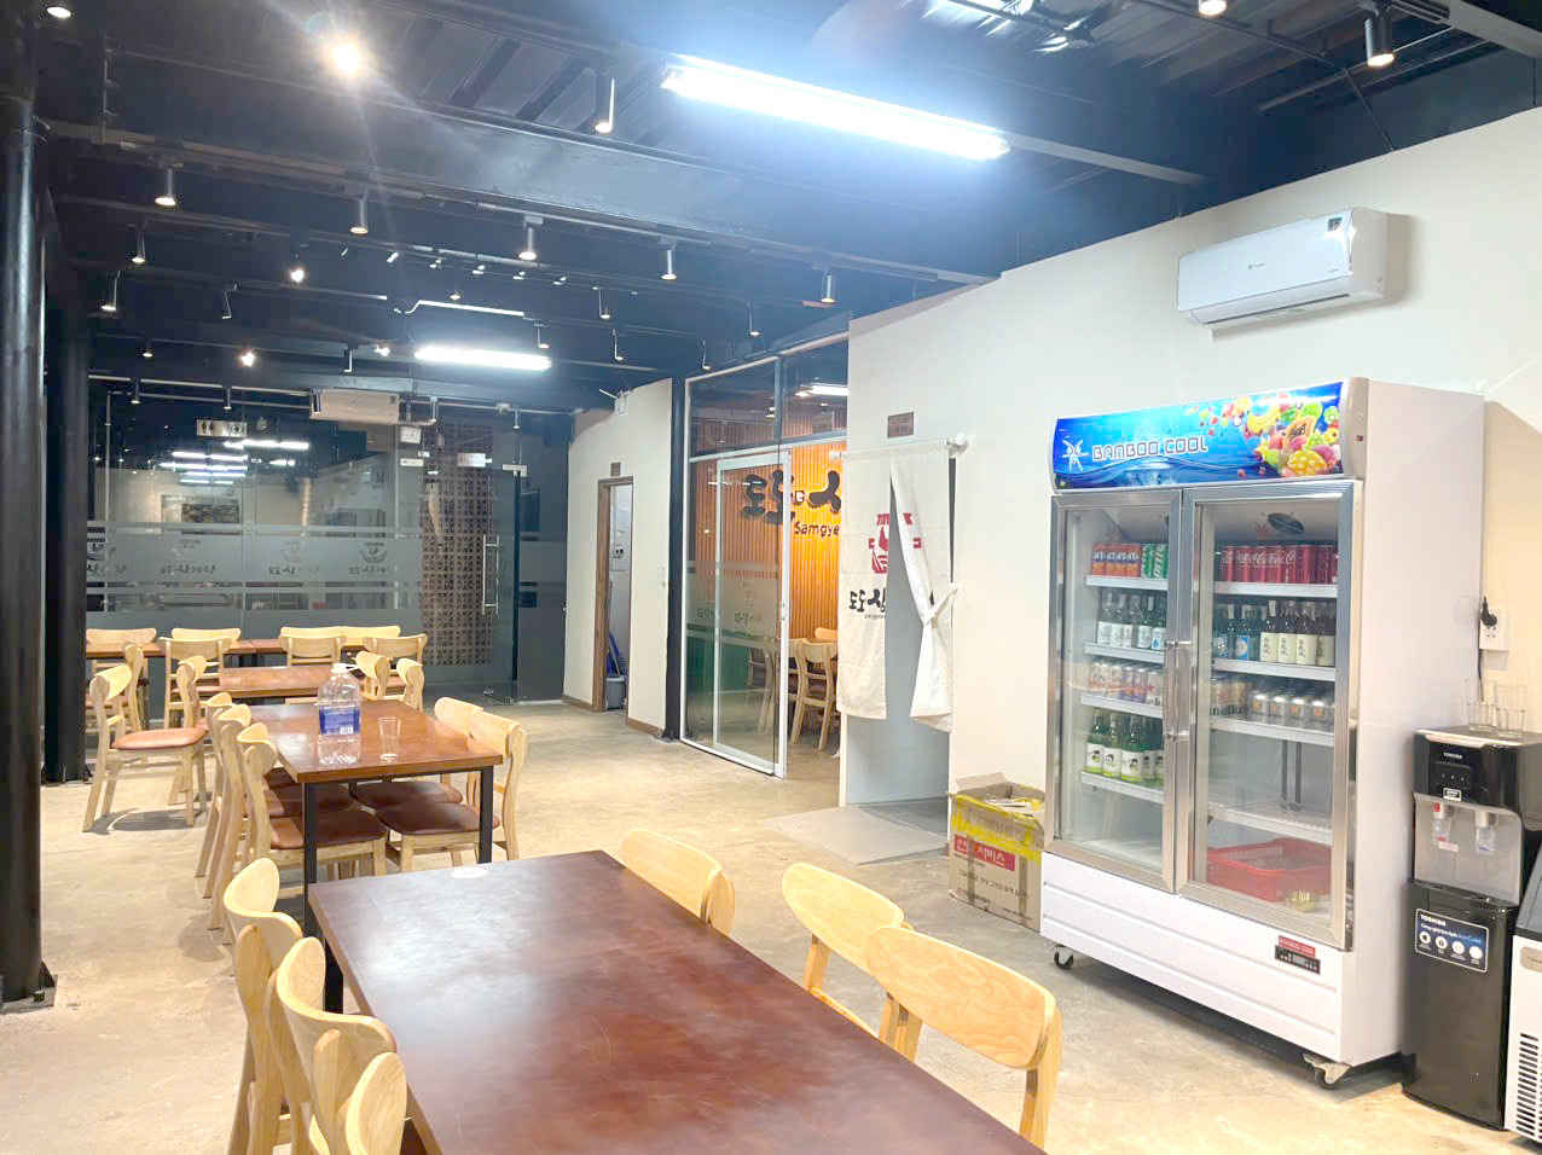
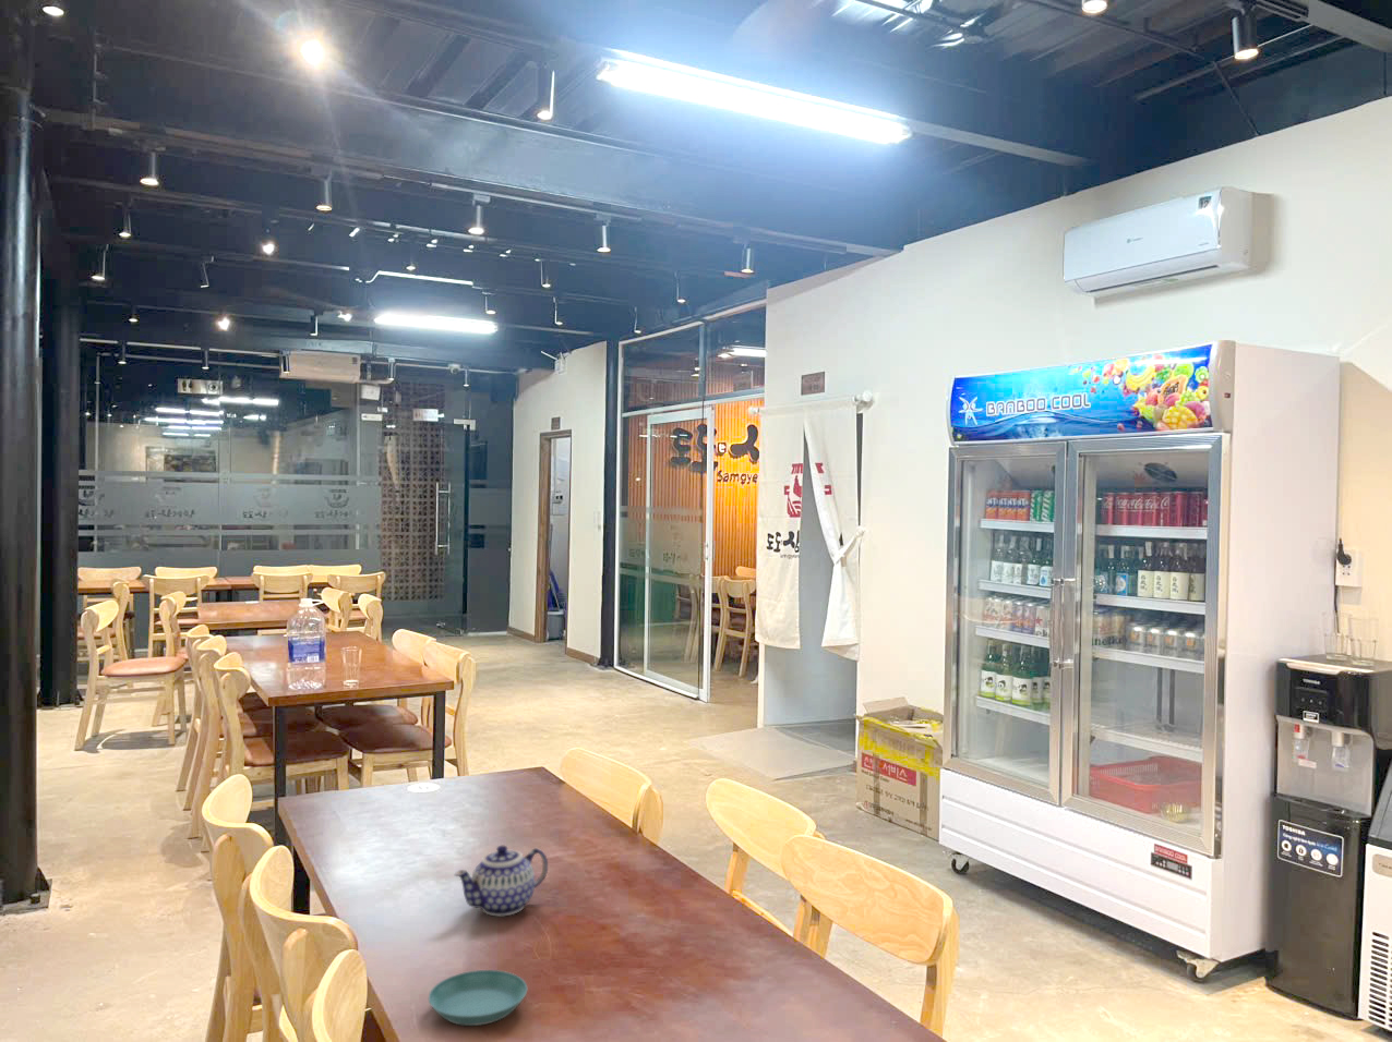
+ teapot (502, 877)
+ saucer (478, 999)
